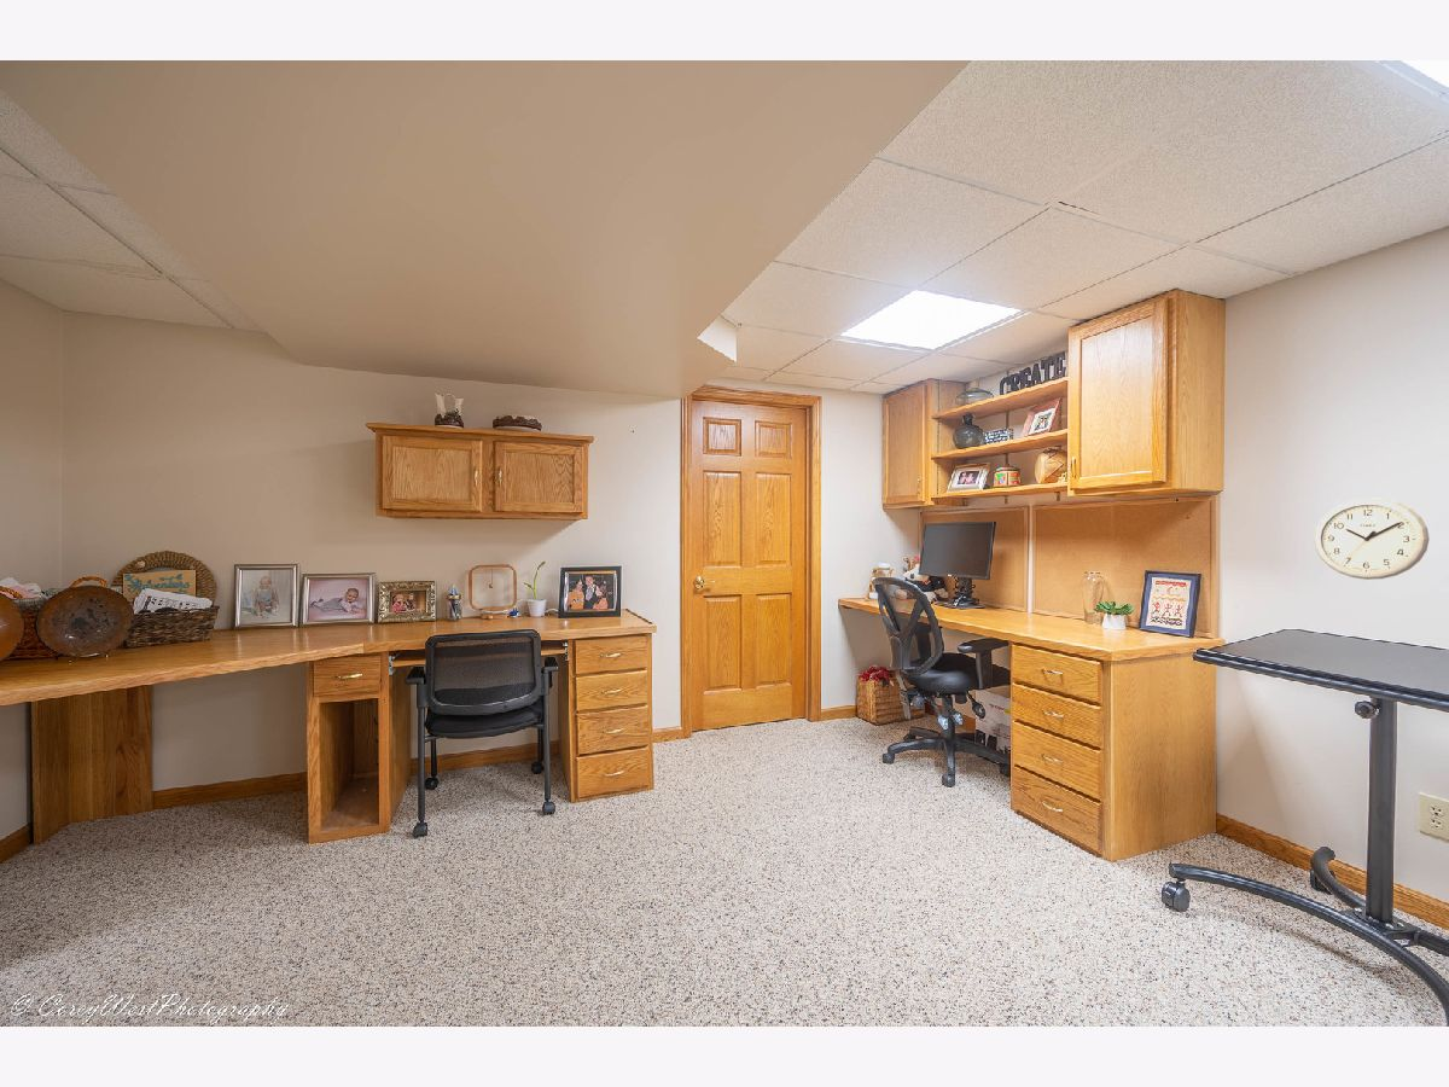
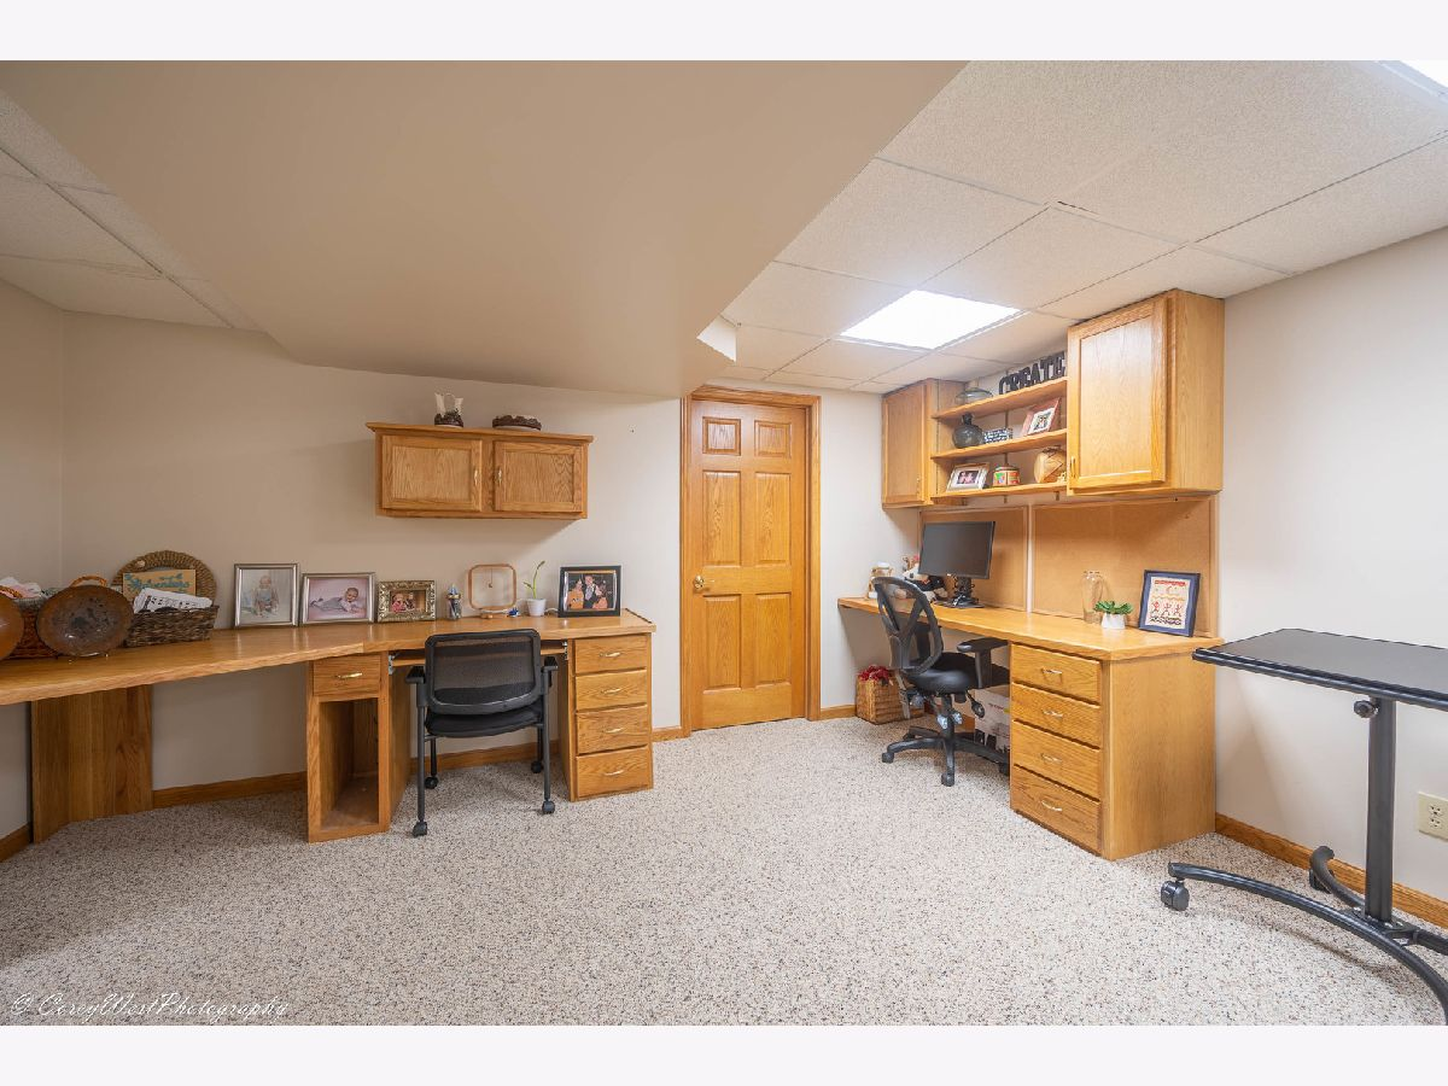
- wall clock (1366, 539)
